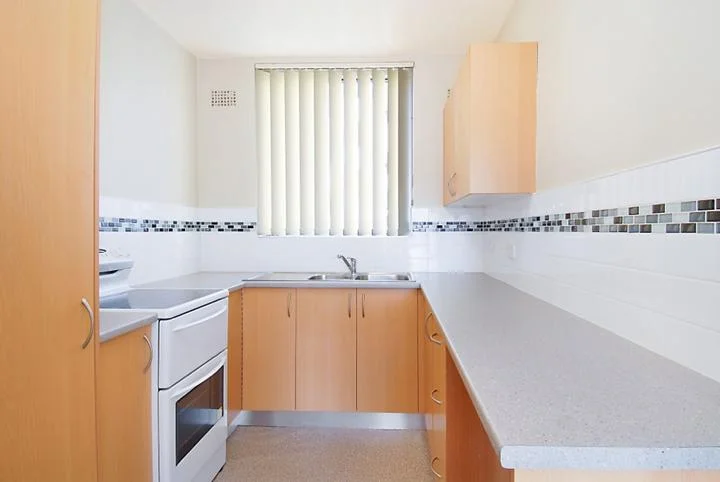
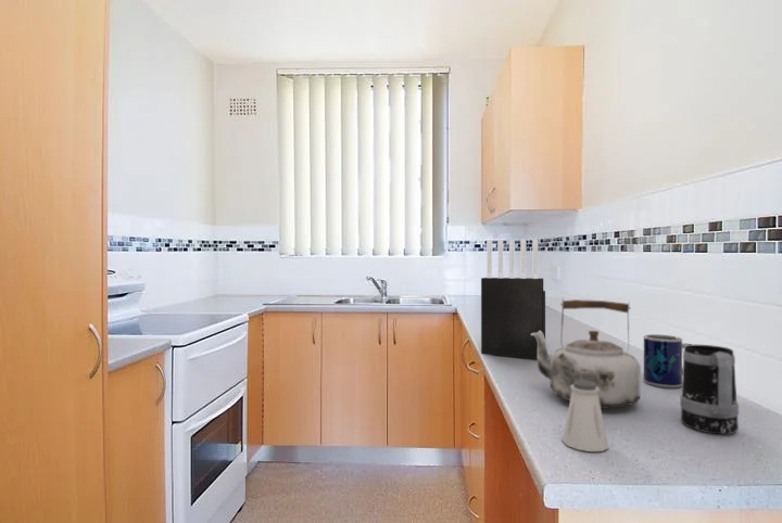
+ knife block (514, 296)
+ mug (671, 360)
+ saltshaker (584, 412)
+ mug (711, 388)
+ kettle (582, 348)
